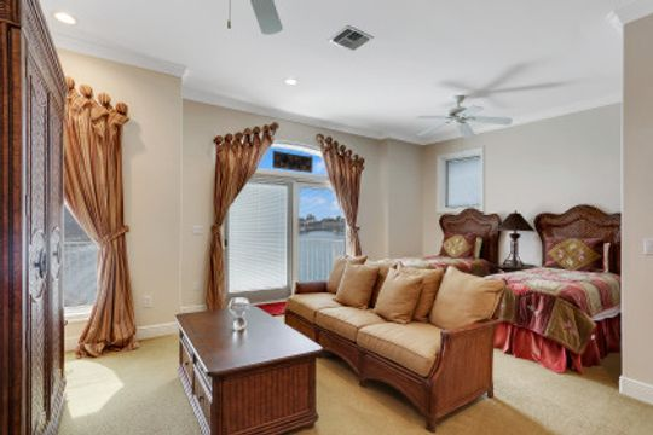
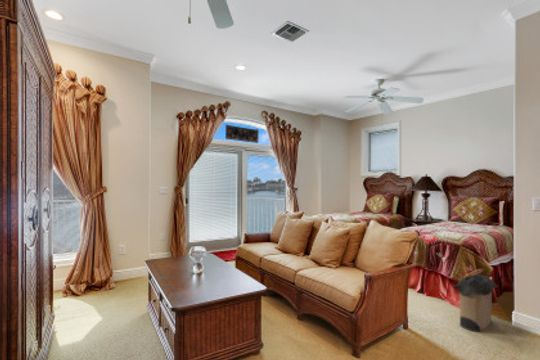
+ laundry hamper (474, 294)
